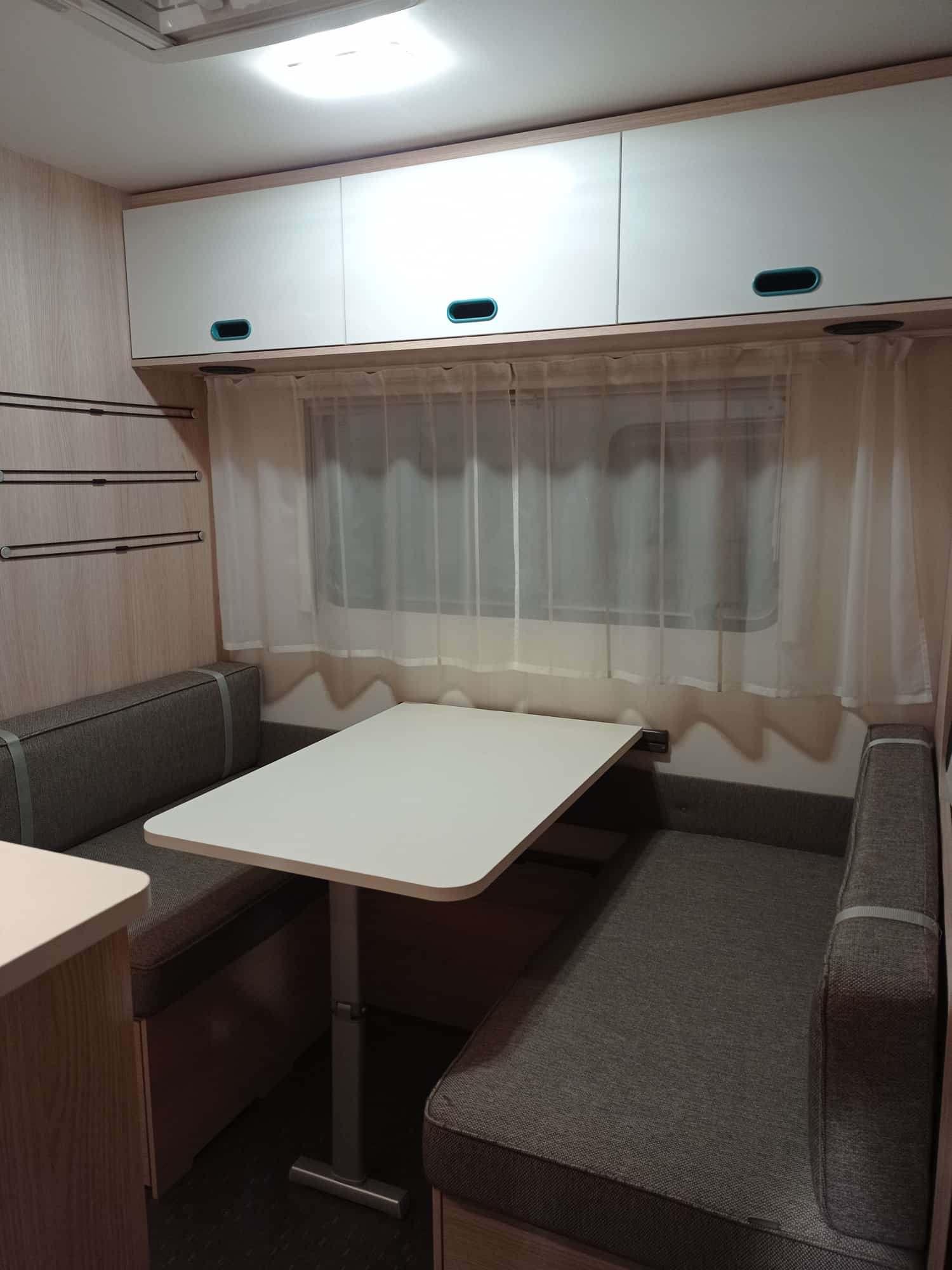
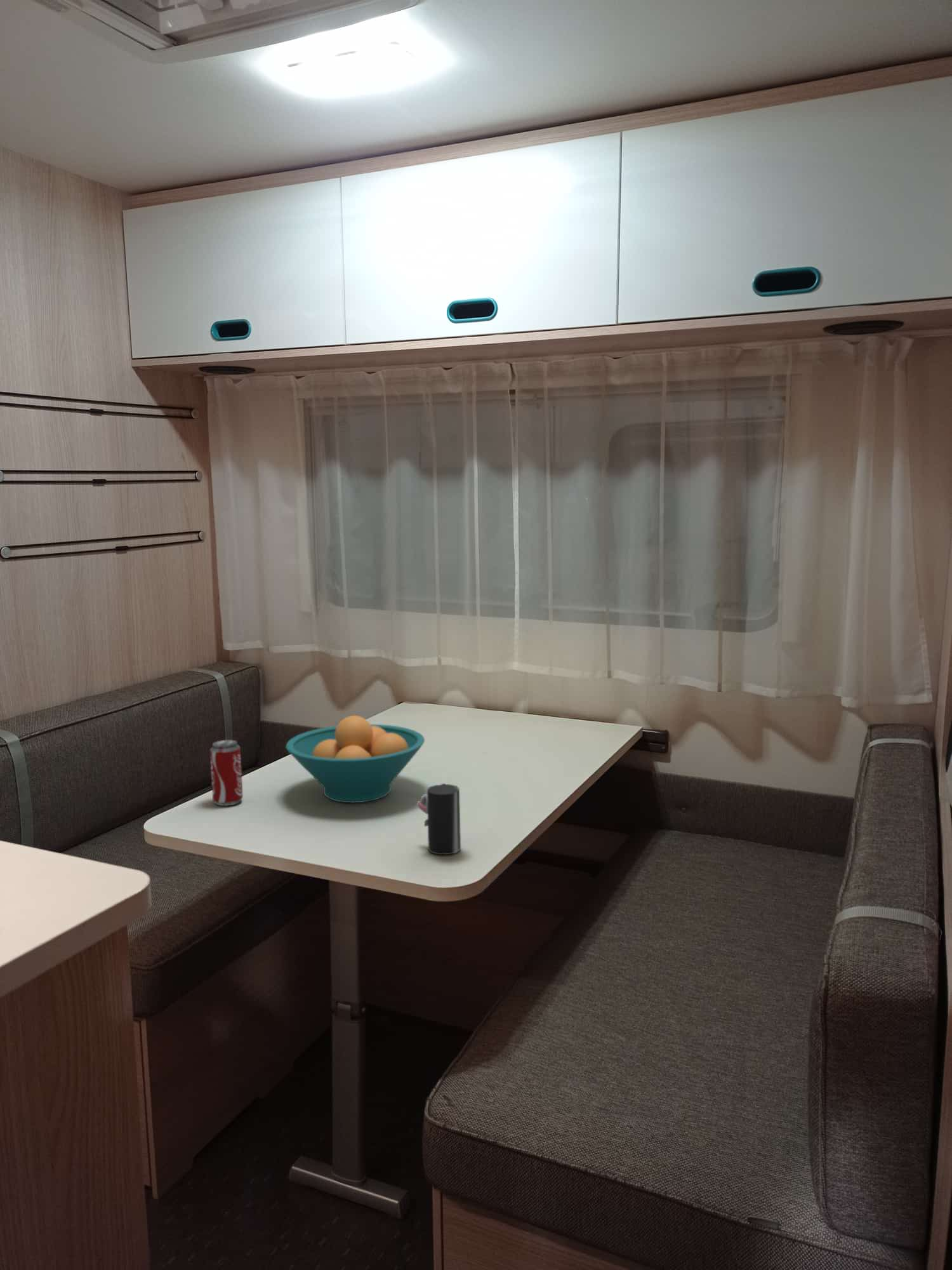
+ cup (437, 817)
+ fruit bowl (356, 755)
+ beverage can (226, 772)
